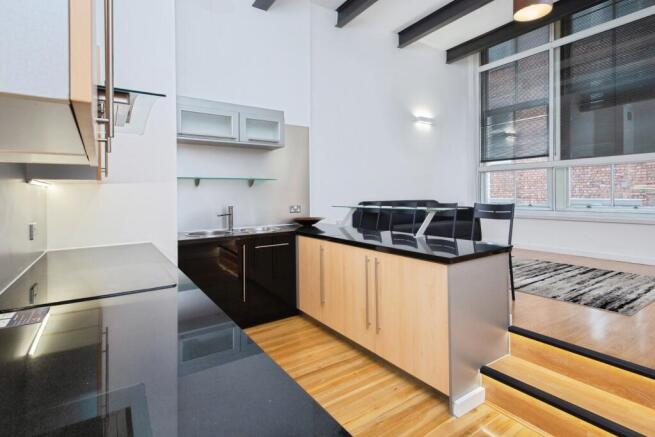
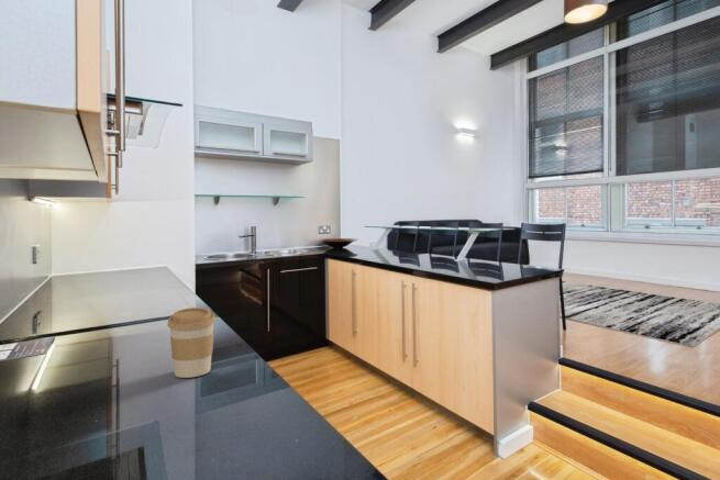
+ coffee cup (192, 341)
